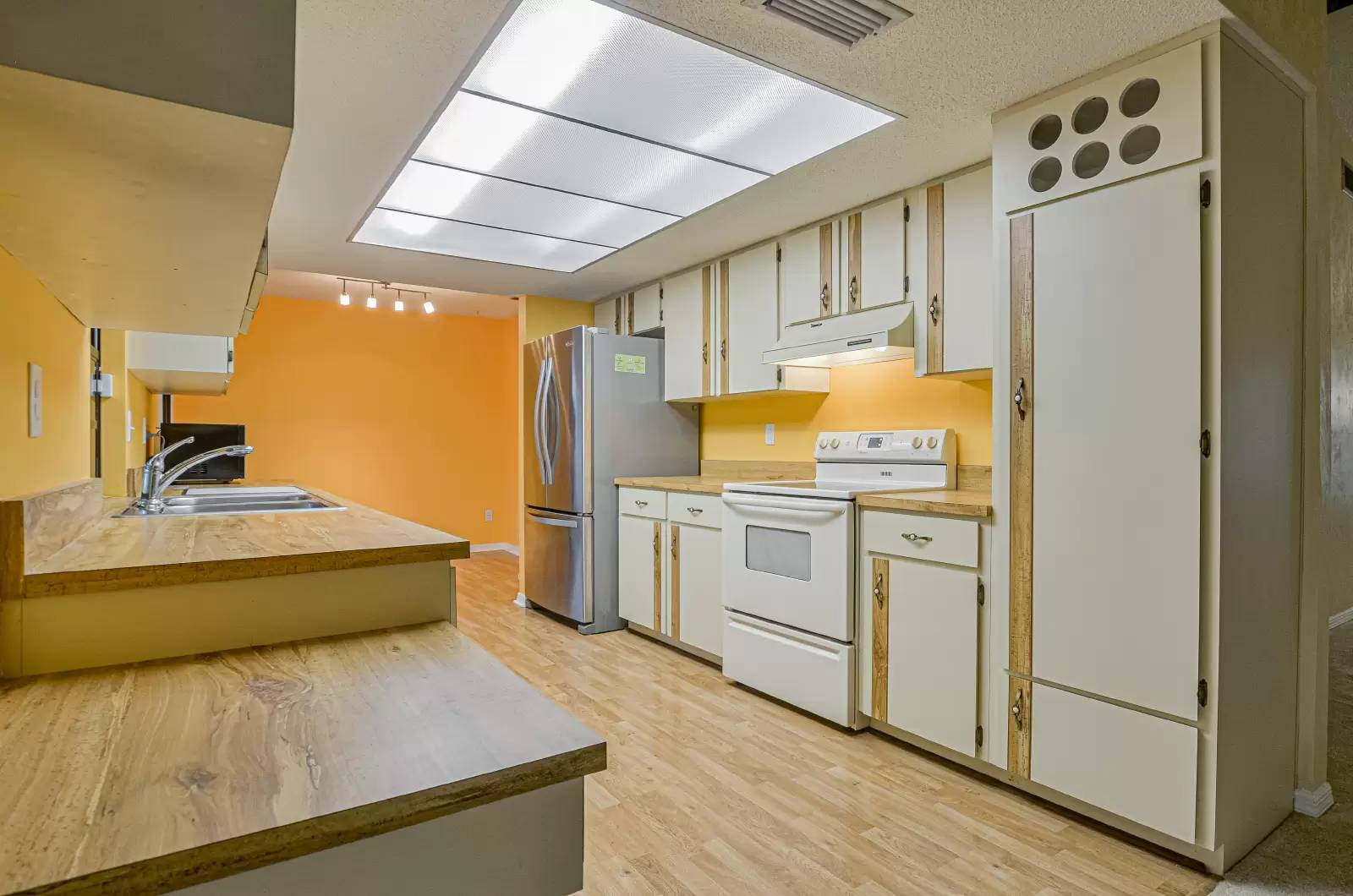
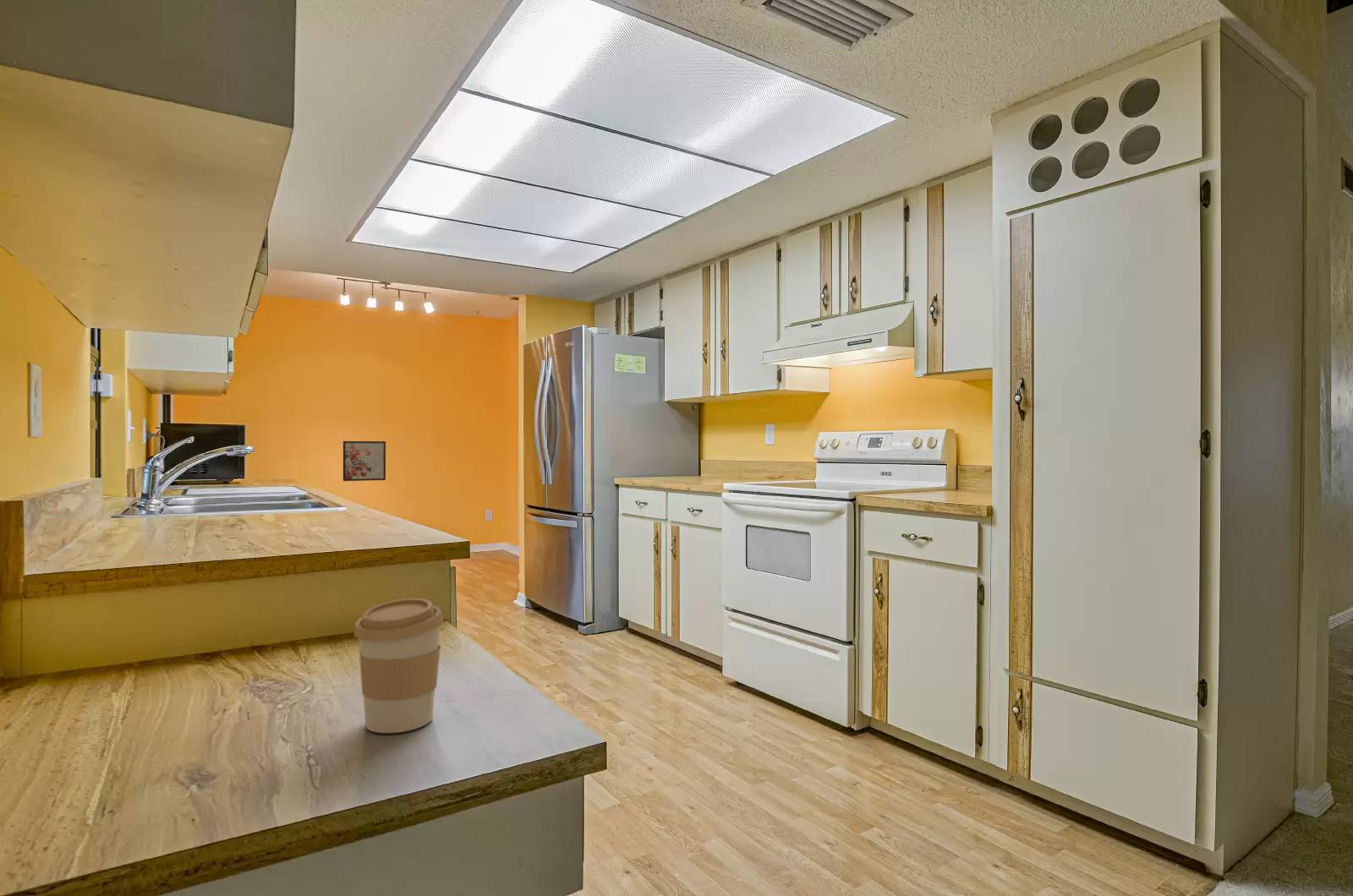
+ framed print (364, 461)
+ coffee cup (399, 662)
